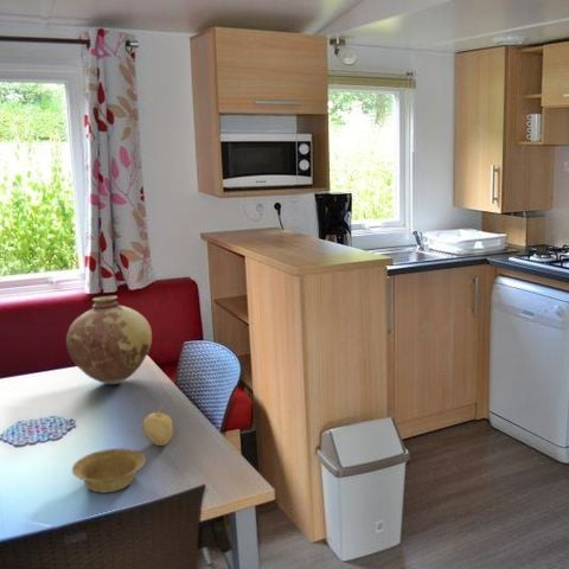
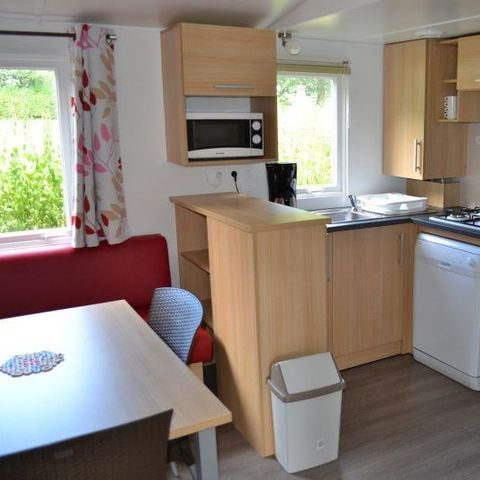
- vase (109, 340)
- bowl (109, 473)
- fruit (158, 426)
